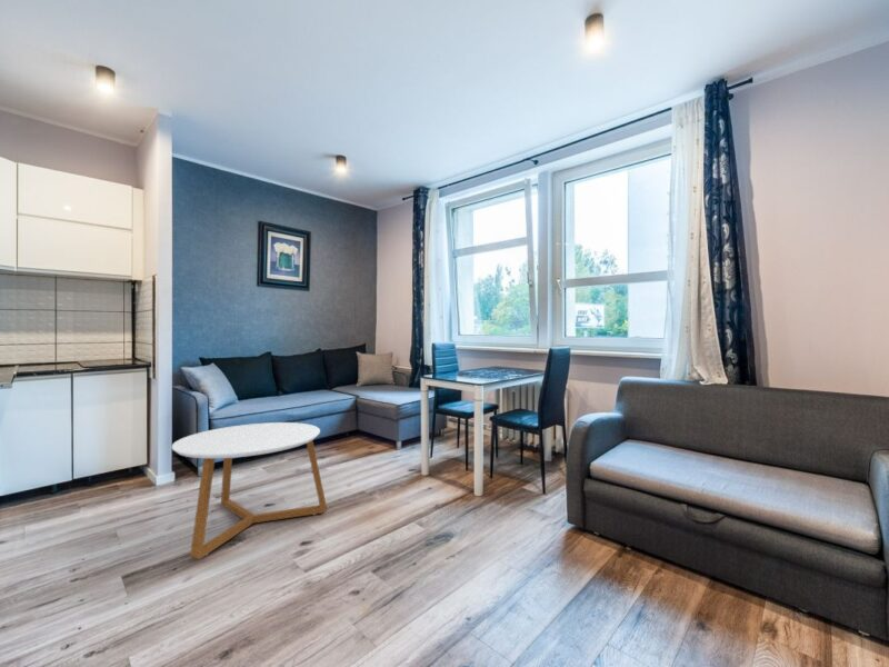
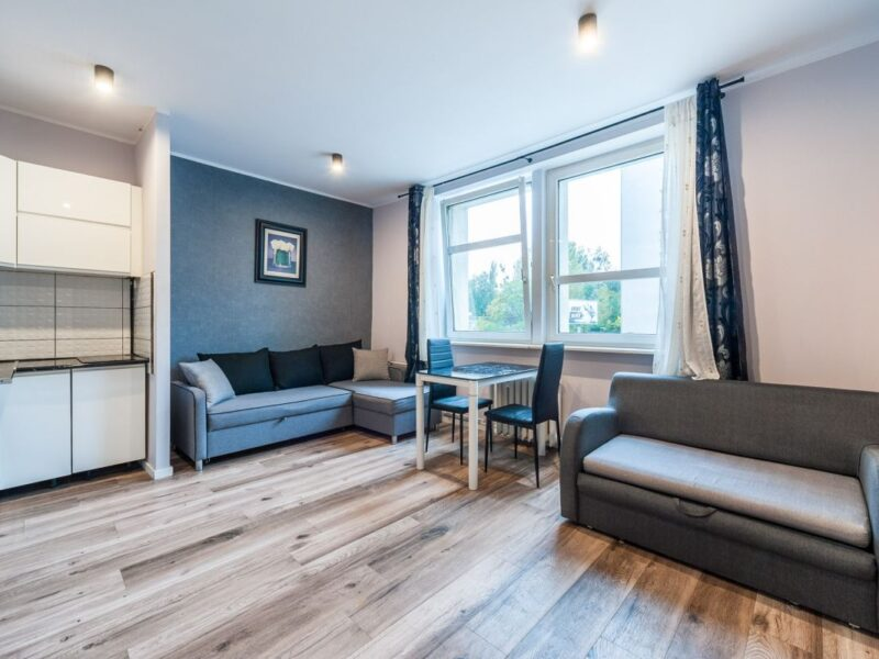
- coffee table (253, 455)
